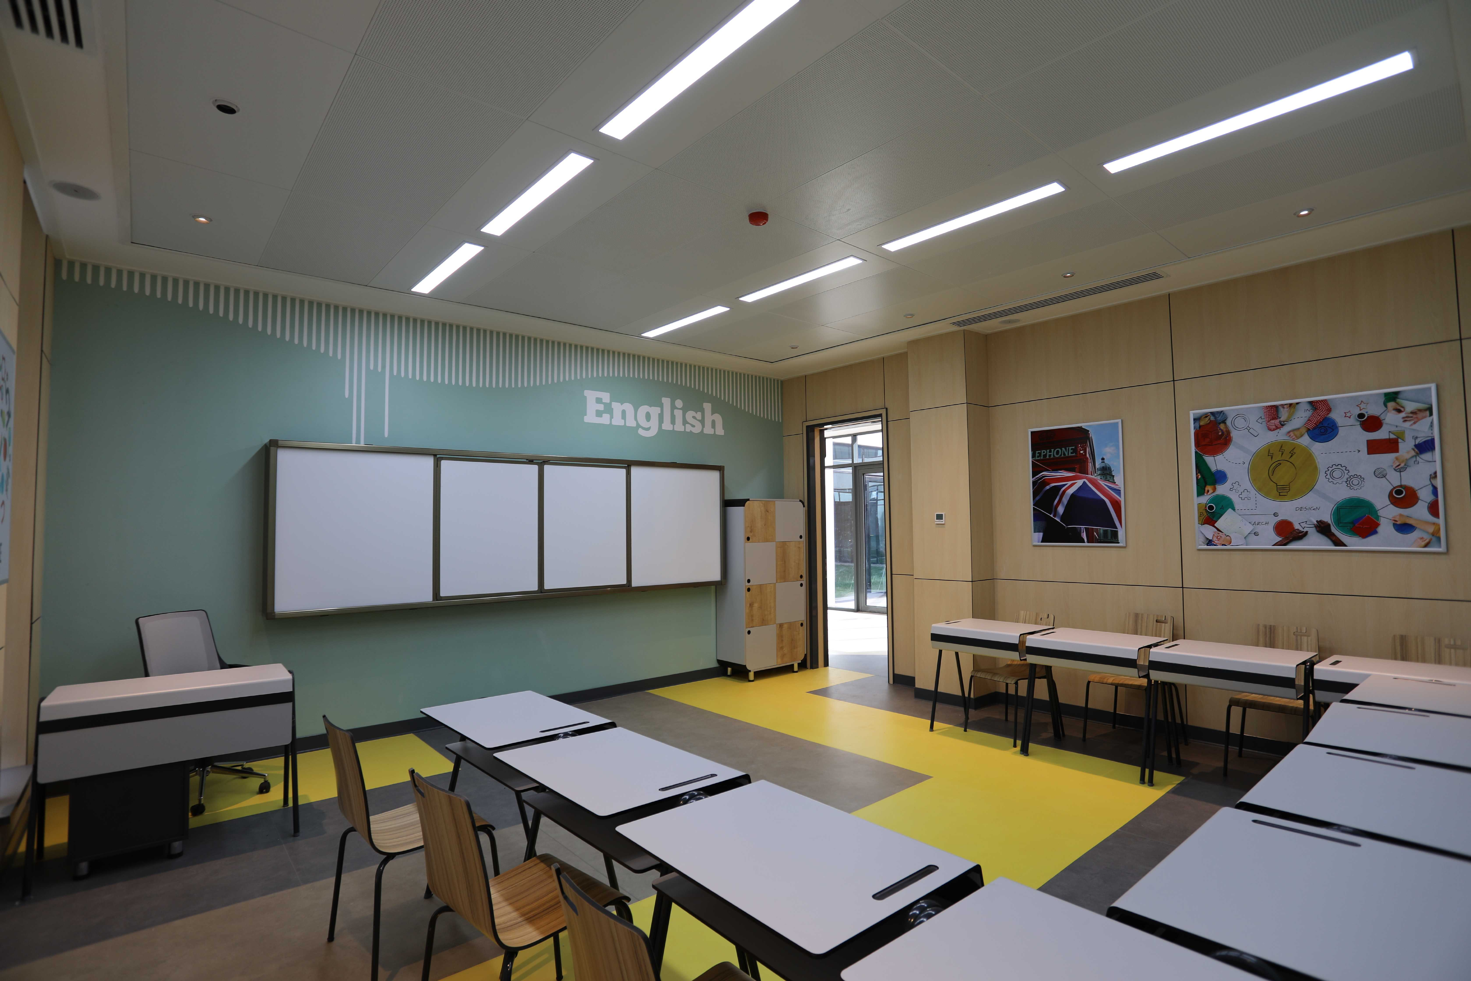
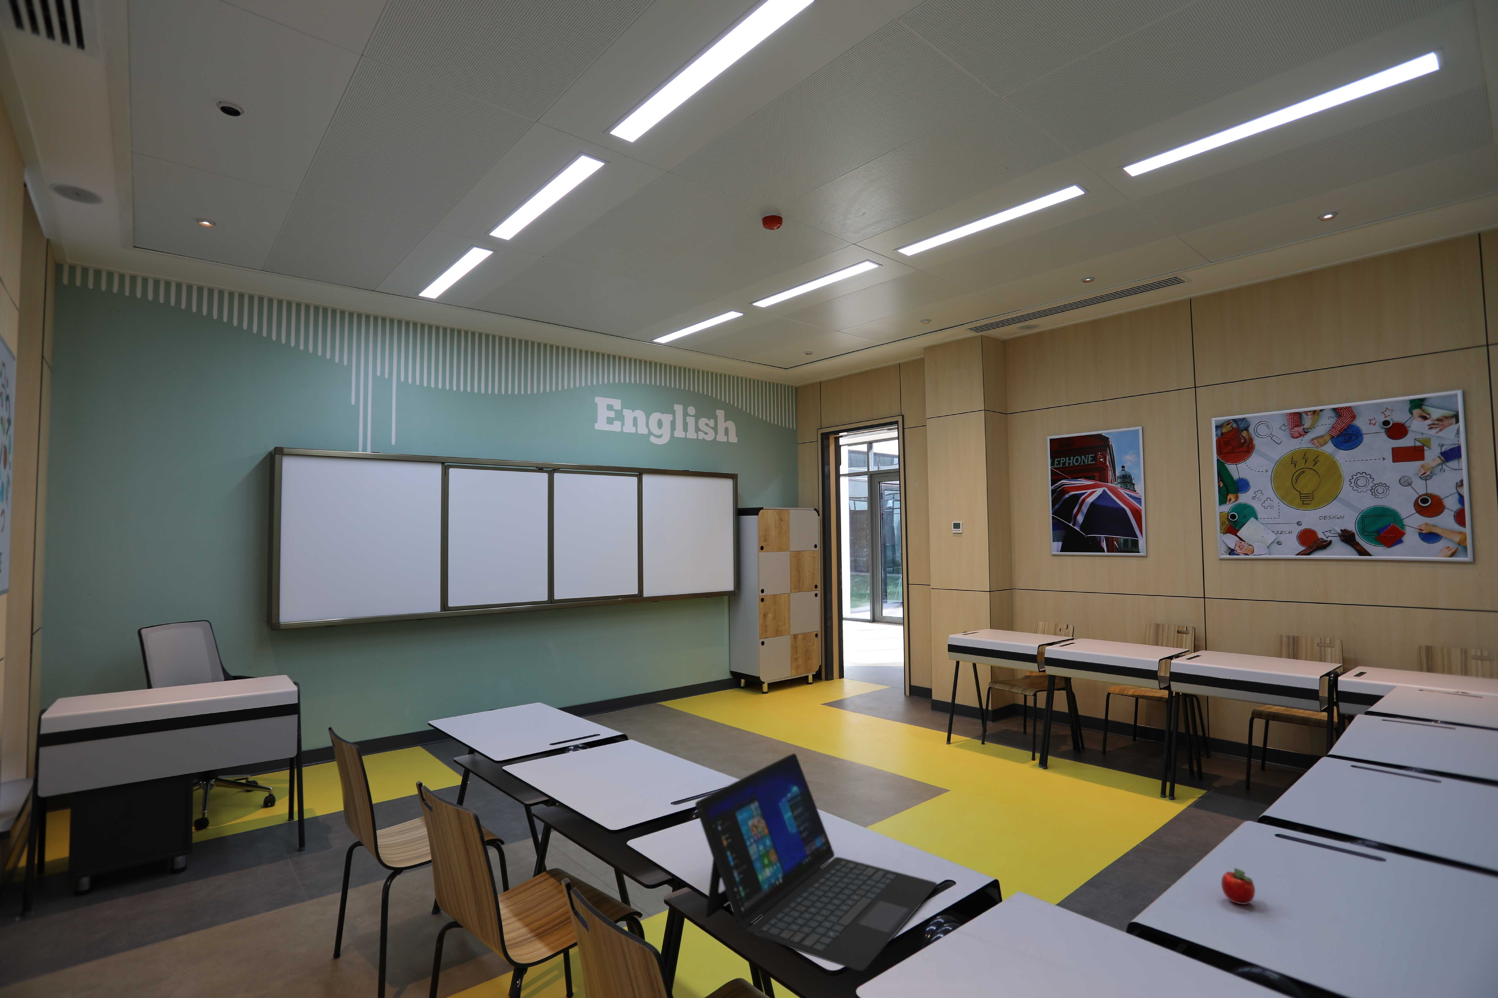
+ apple (1239, 886)
+ laptop (820, 844)
